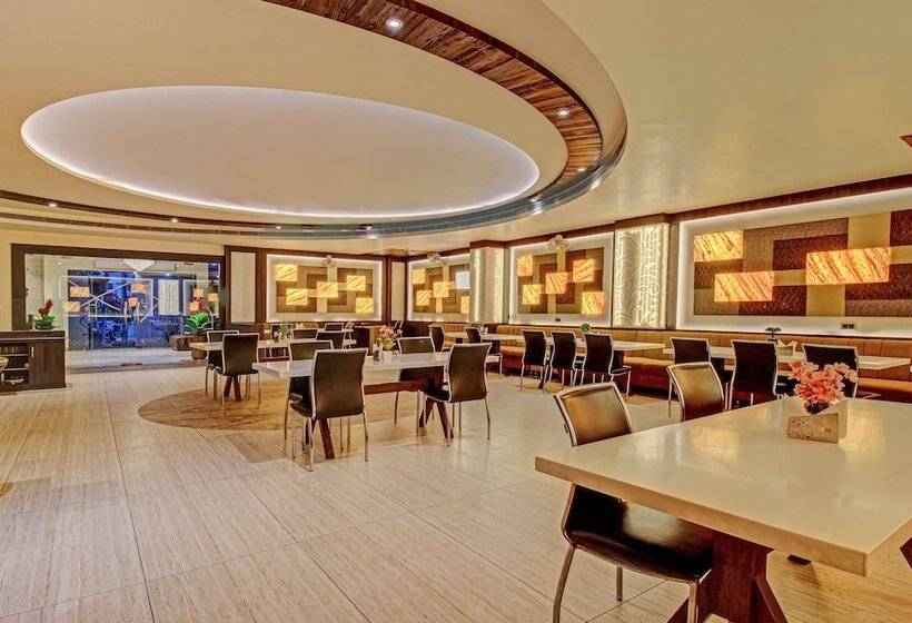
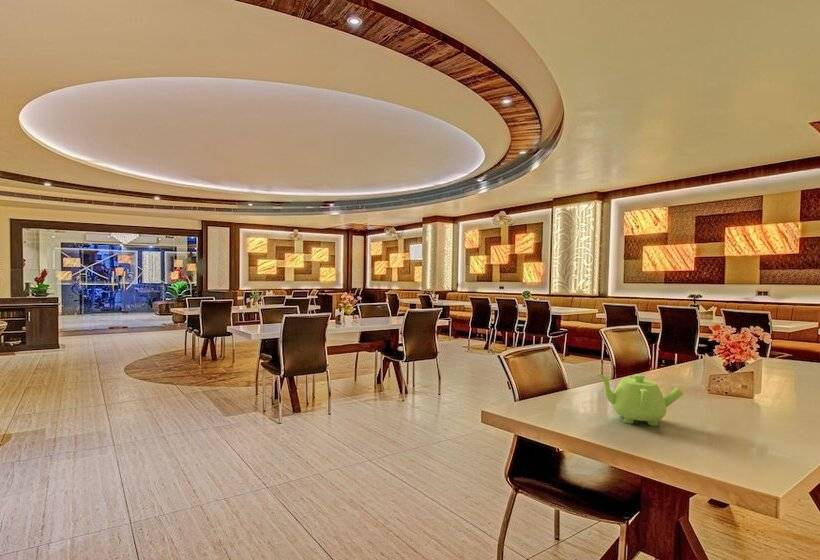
+ teapot (638, 397)
